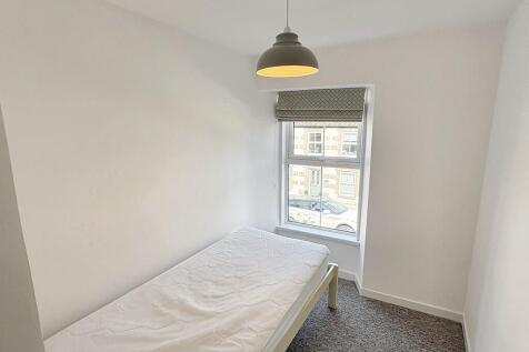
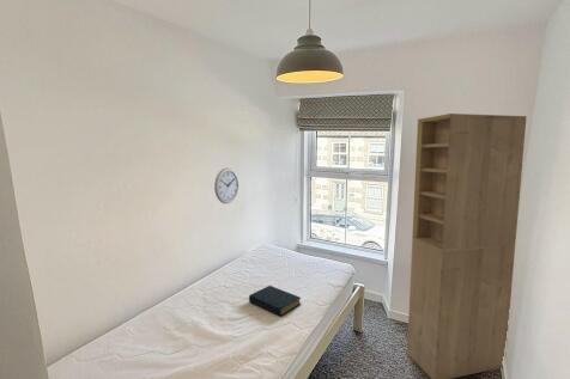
+ hardback book (274, 299)
+ cabinet (461, 244)
+ wall clock (228, 185)
